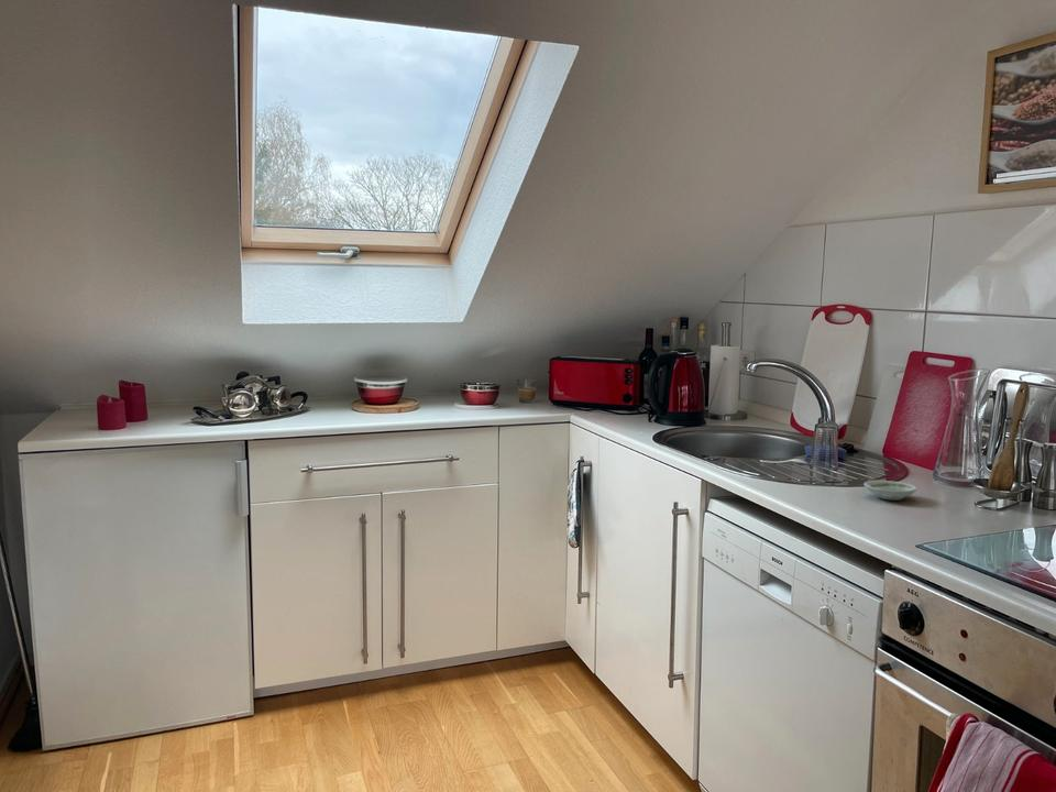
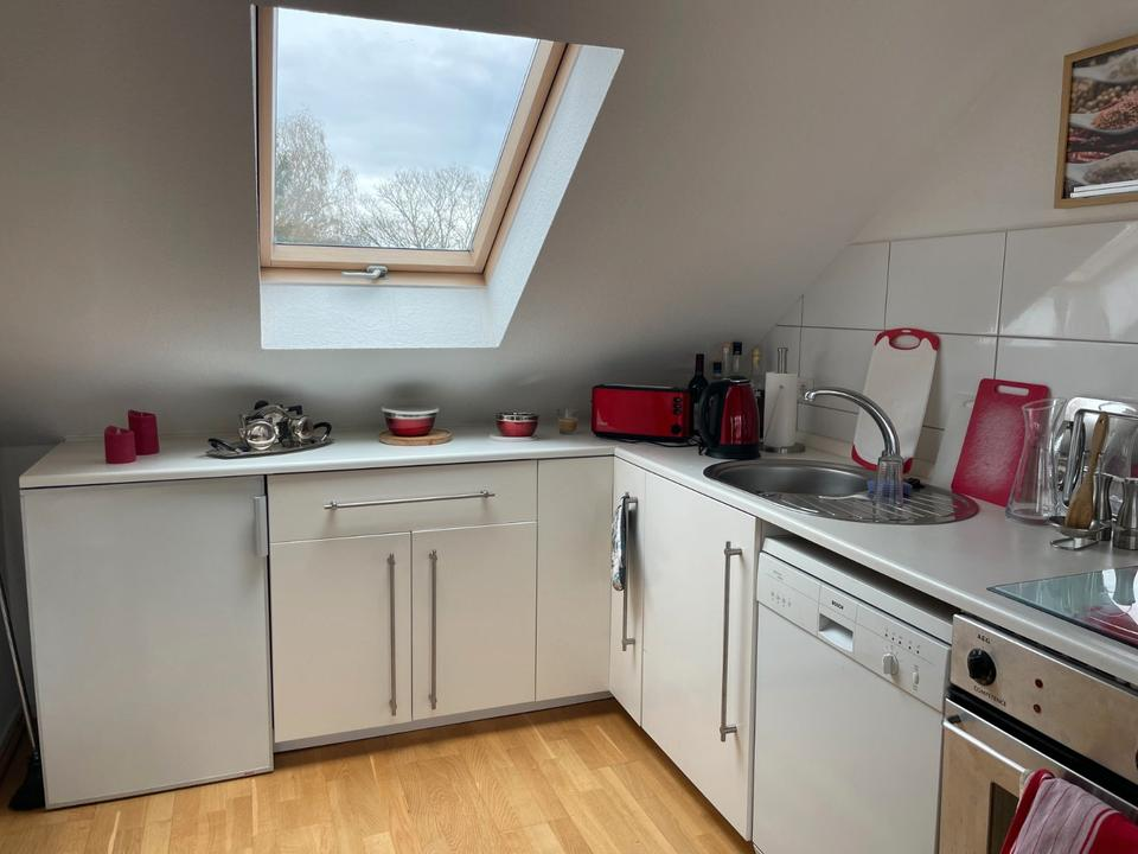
- saucer (889, 491)
